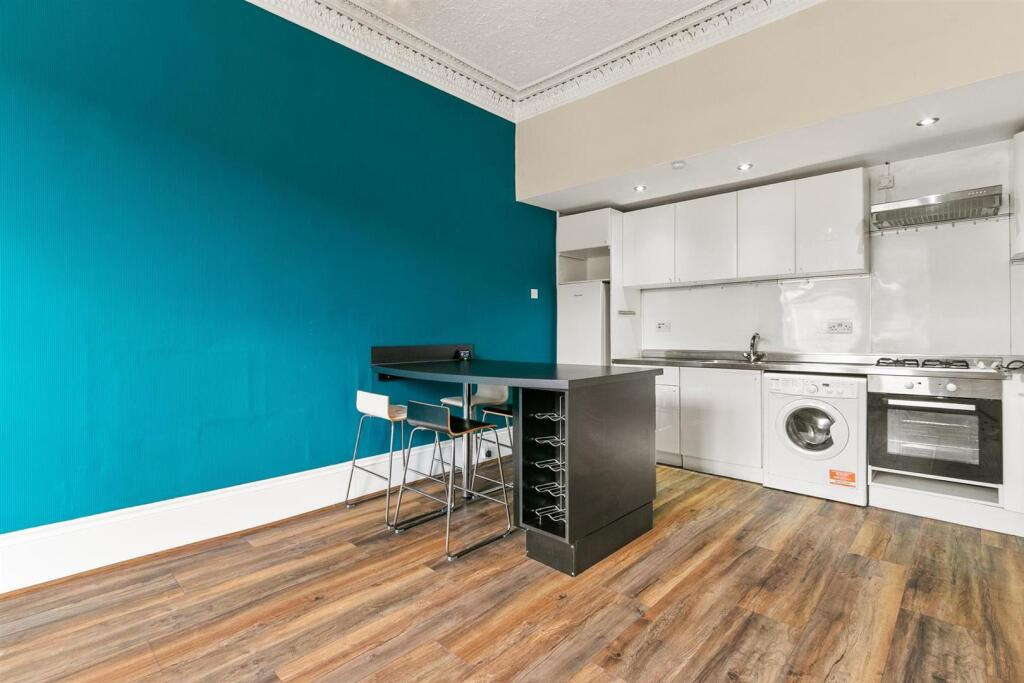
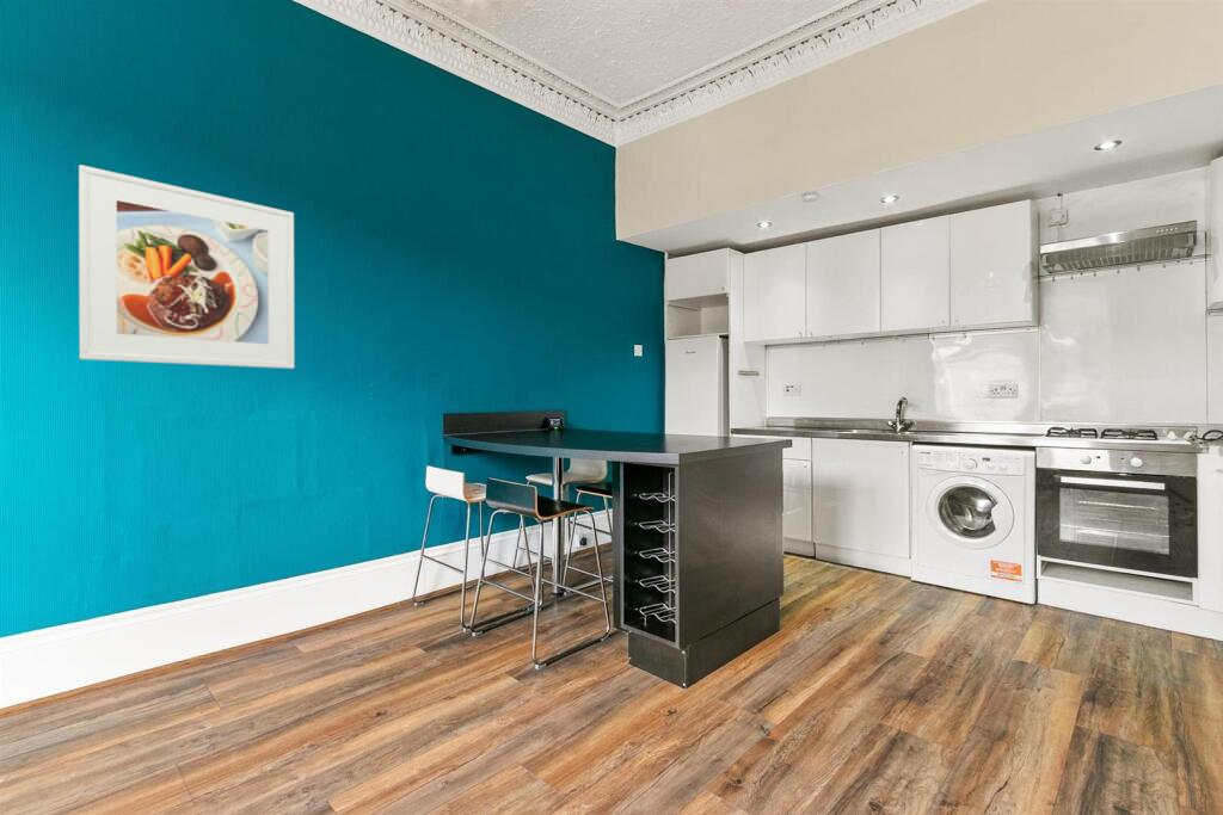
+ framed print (197, 278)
